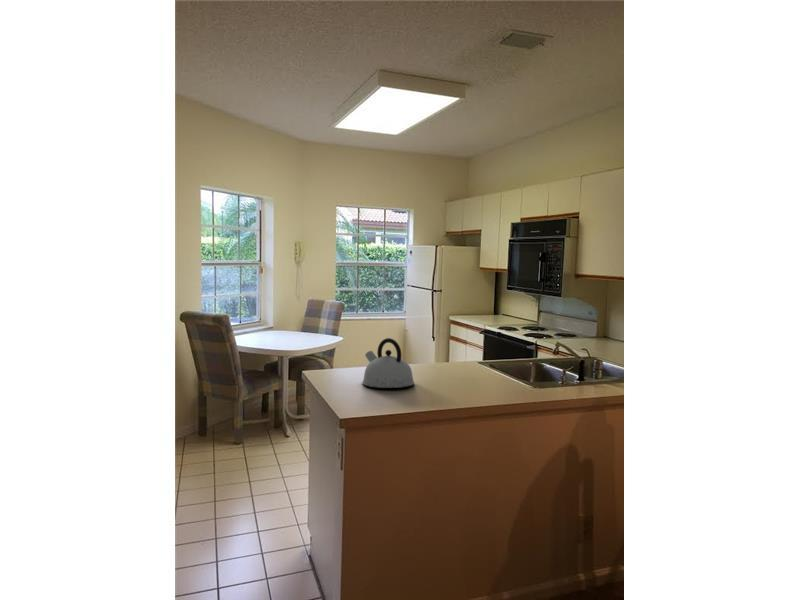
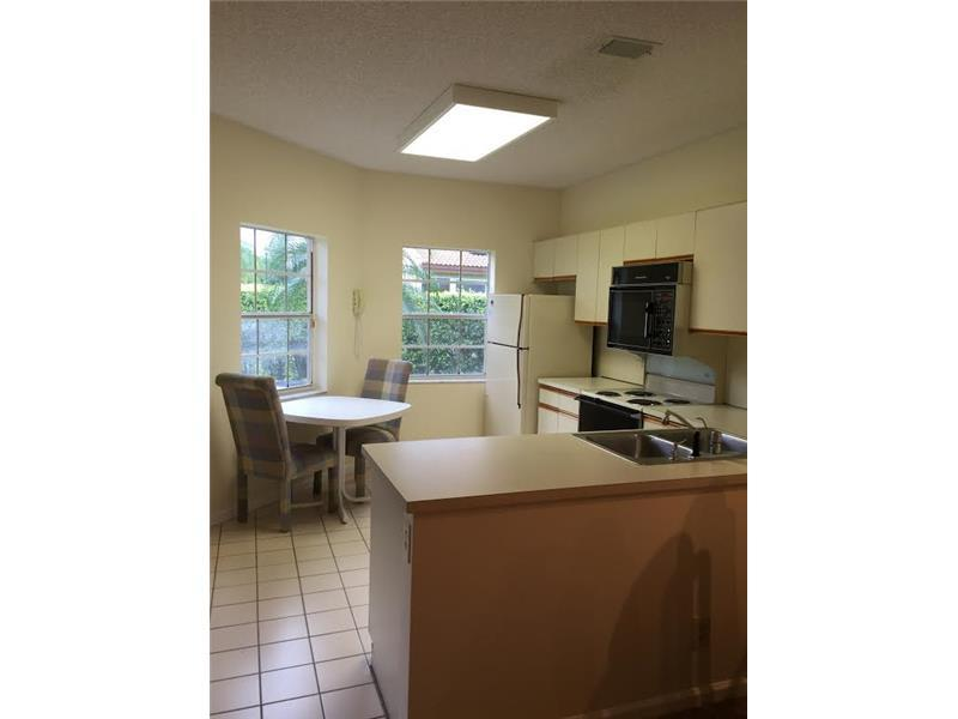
- kettle (386, 360)
